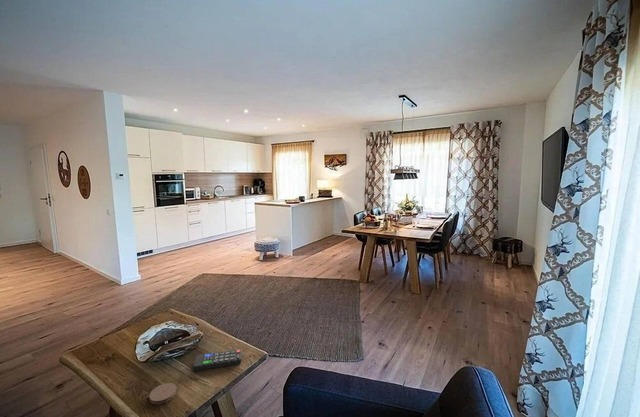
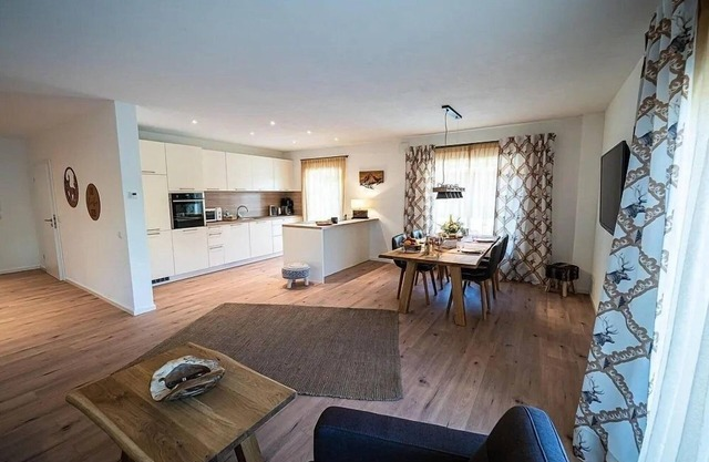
- remote control (218, 359)
- coaster (163, 393)
